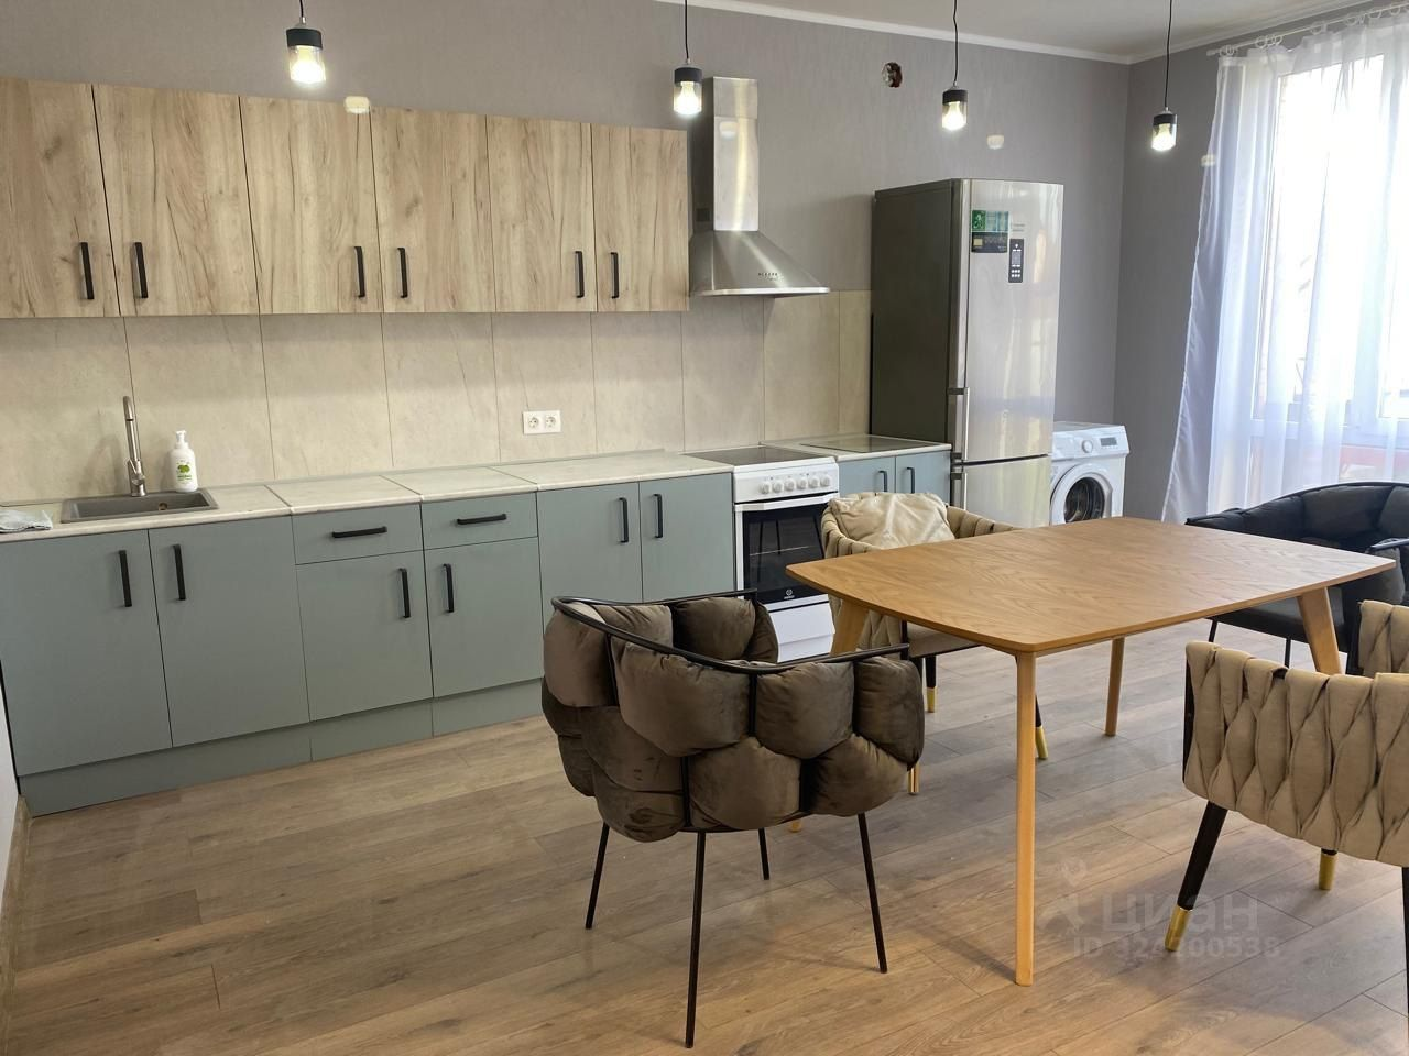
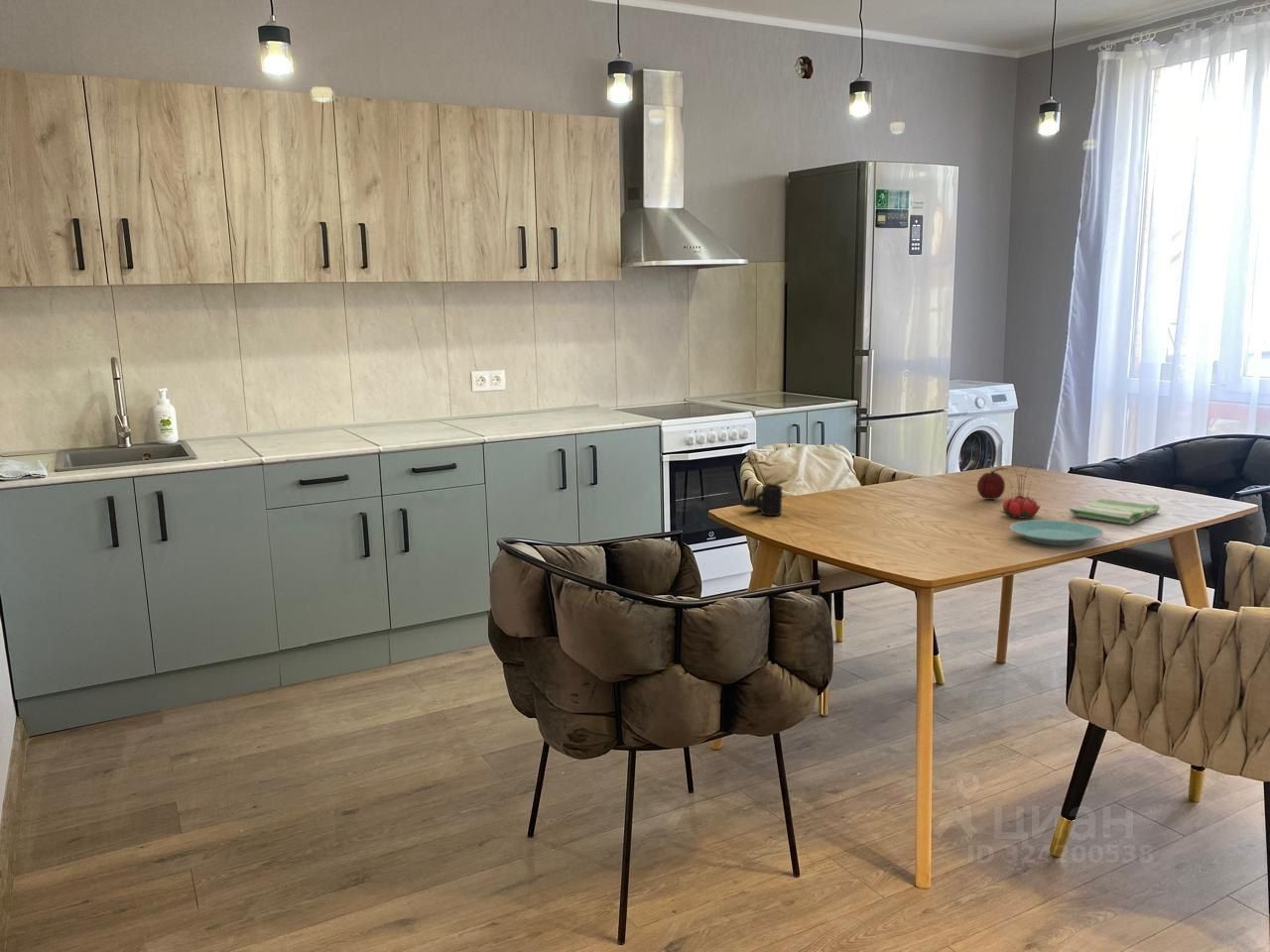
+ dish towel (1113, 510)
+ flower (1021, 490)
+ fruit (992, 483)
+ plate (1055, 534)
+ coffee mug (762, 499)
